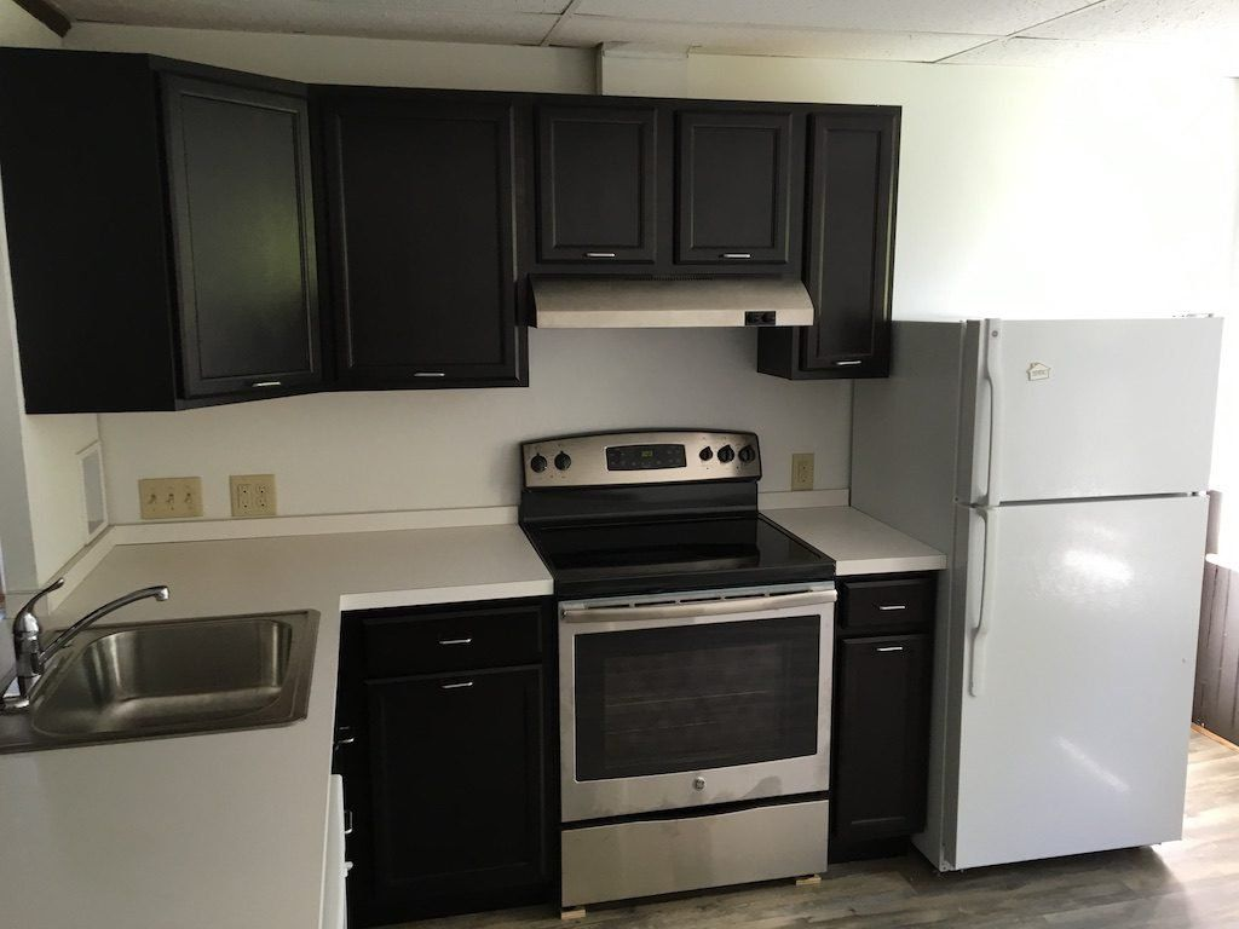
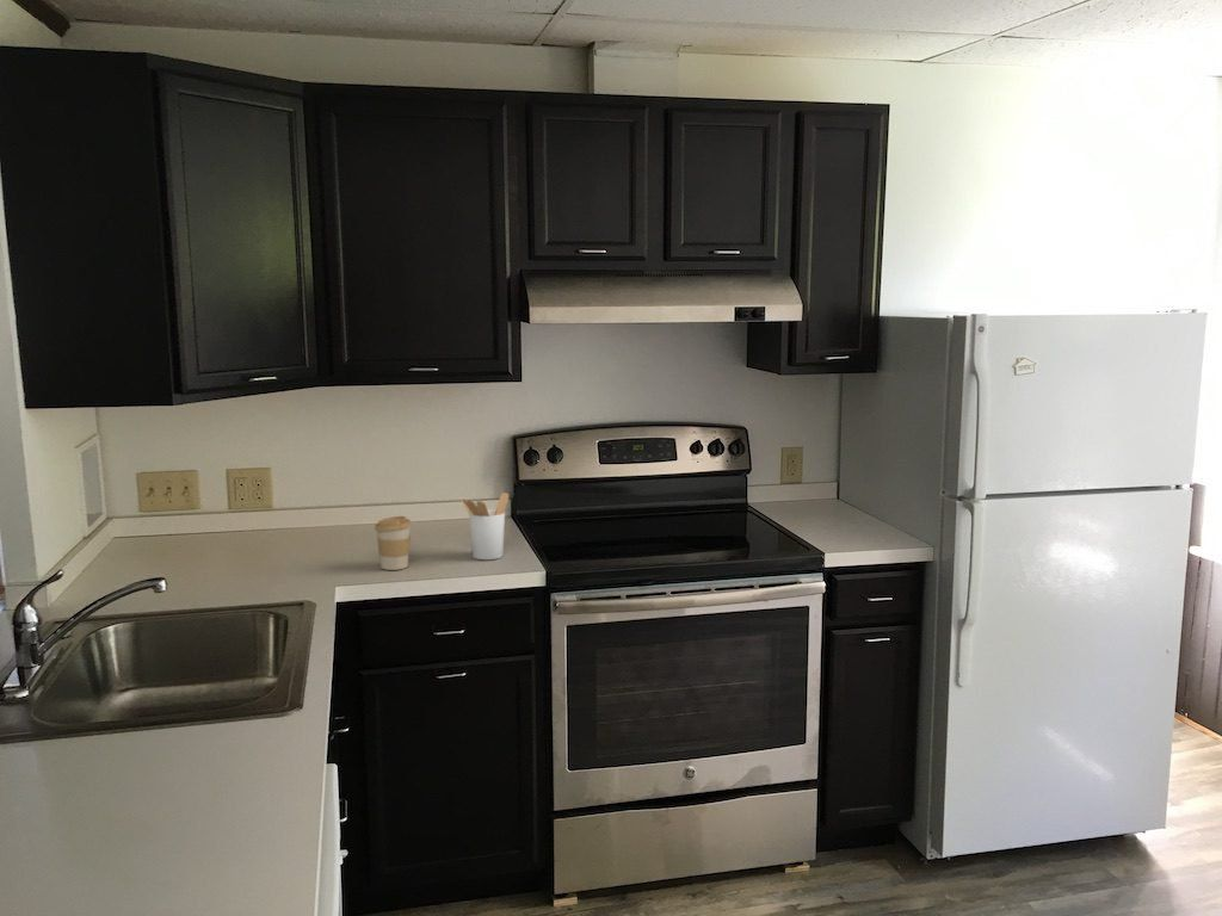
+ utensil holder (482, 525)
+ coffee cup (393, 541)
